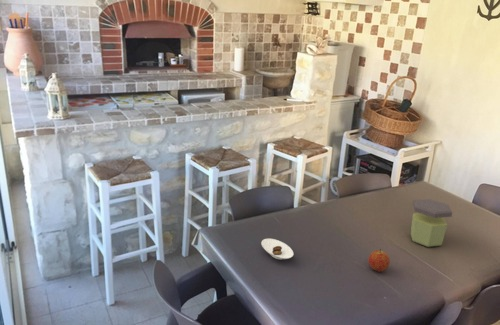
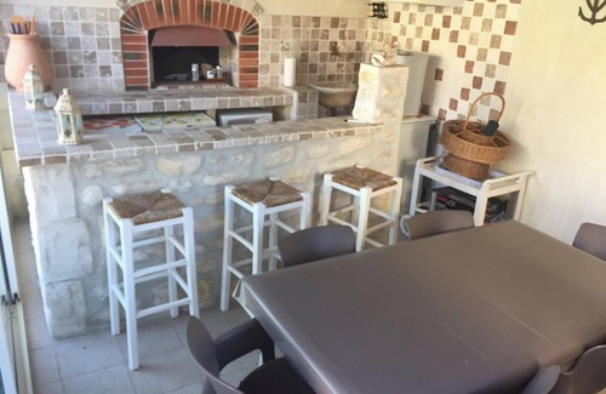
- saucer (276, 250)
- jar (428, 222)
- fruit (379, 259)
